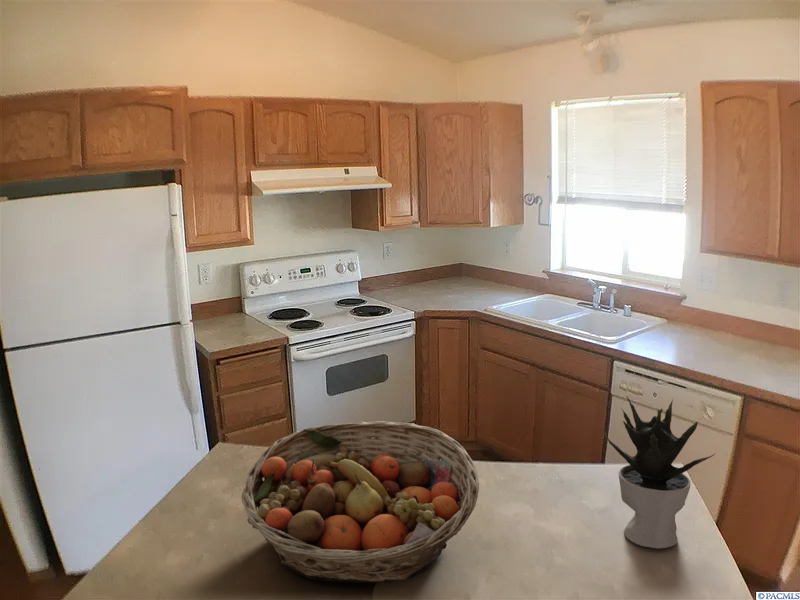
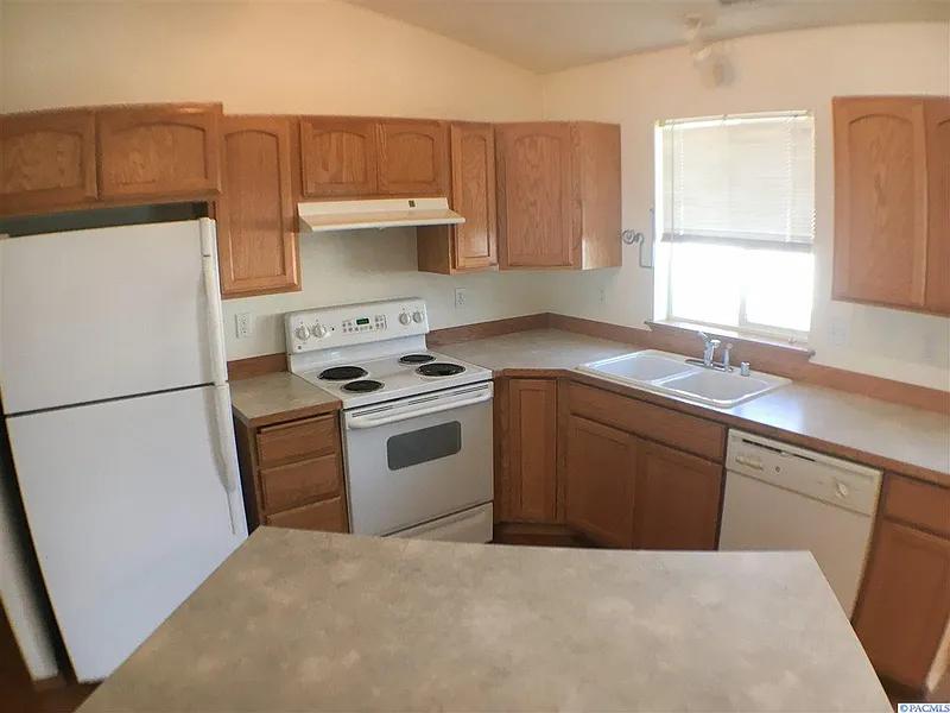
- fruit basket (360, 496)
- potted plant (648, 467)
